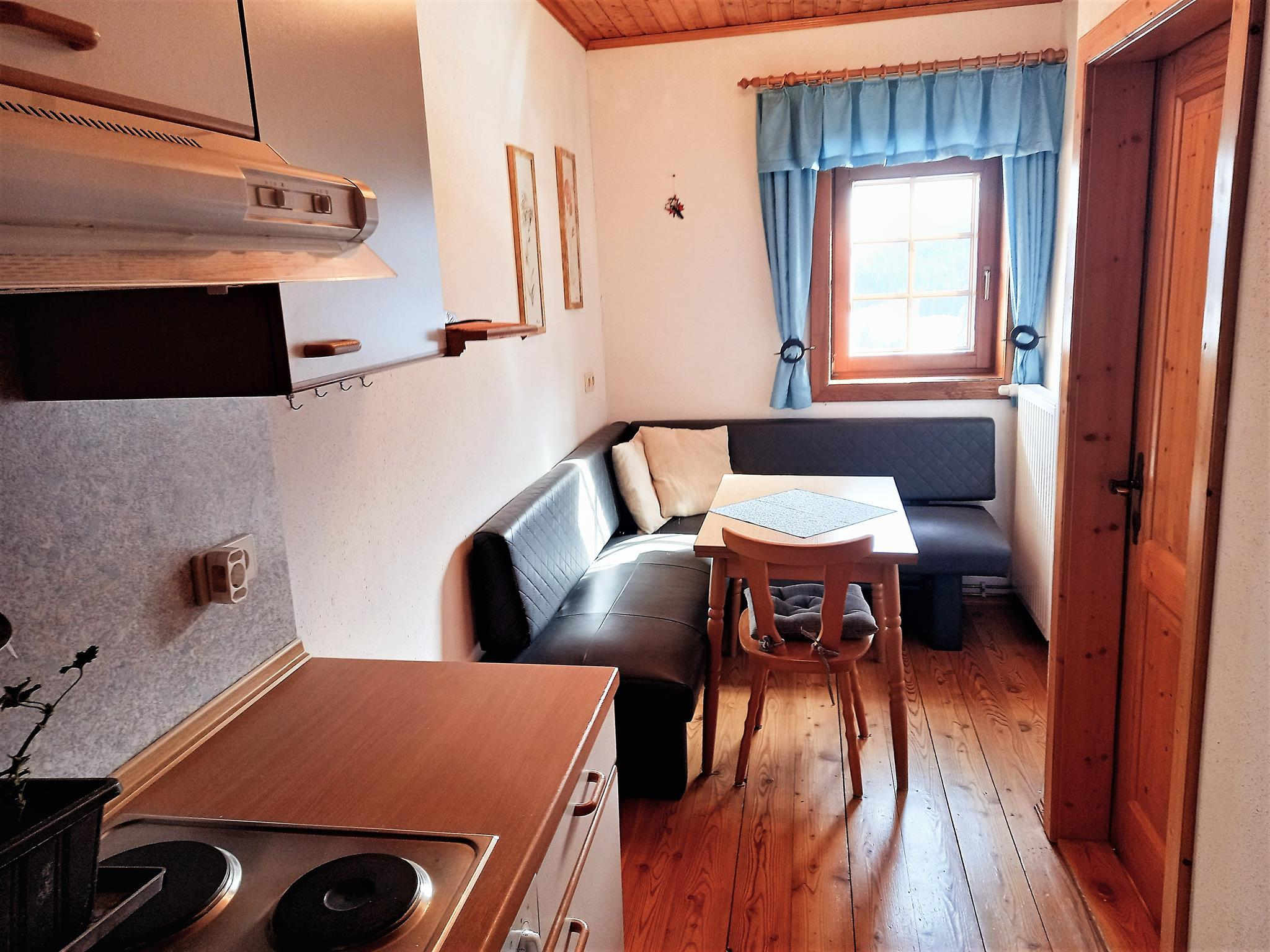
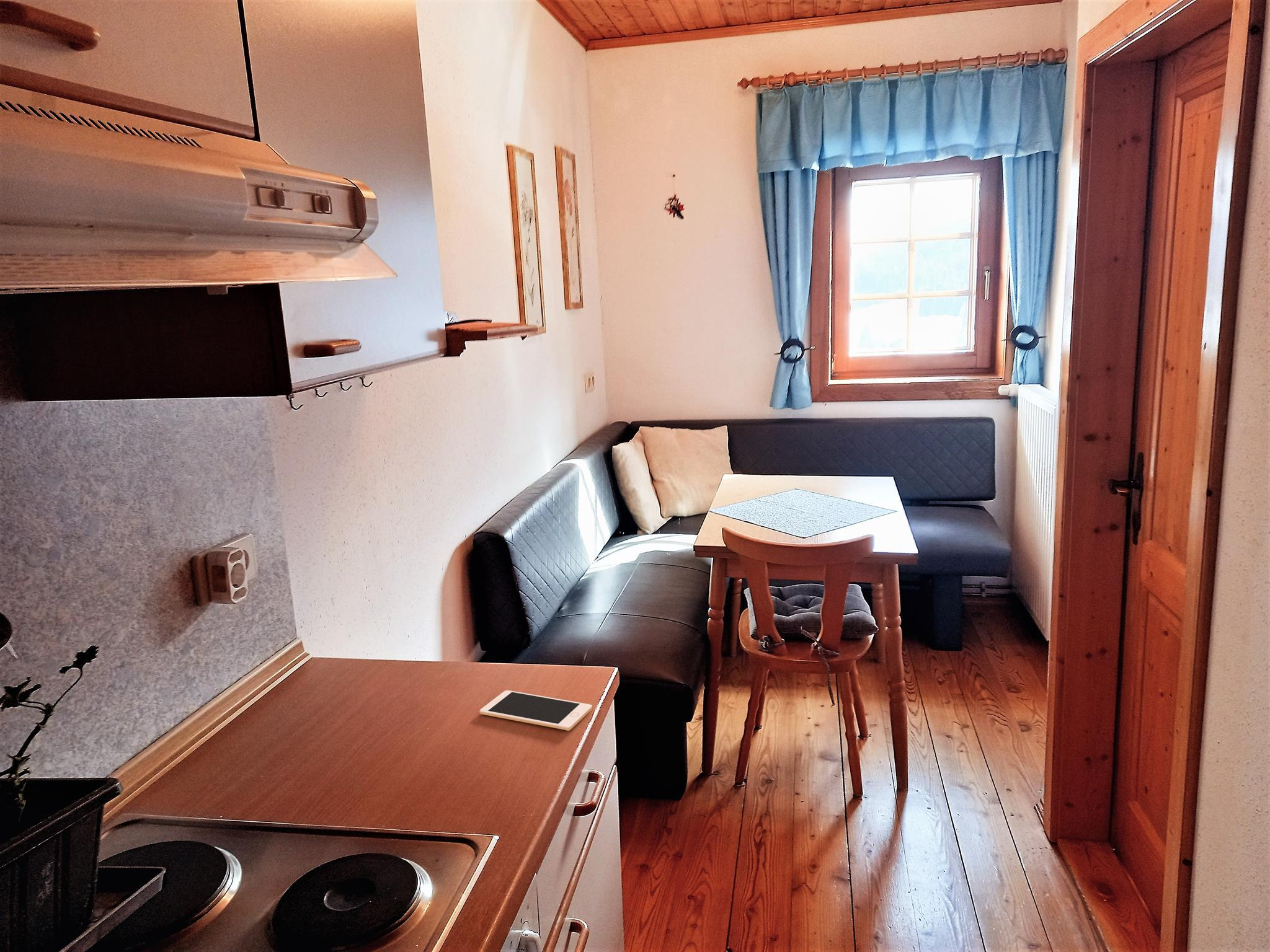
+ cell phone (536, 709)
